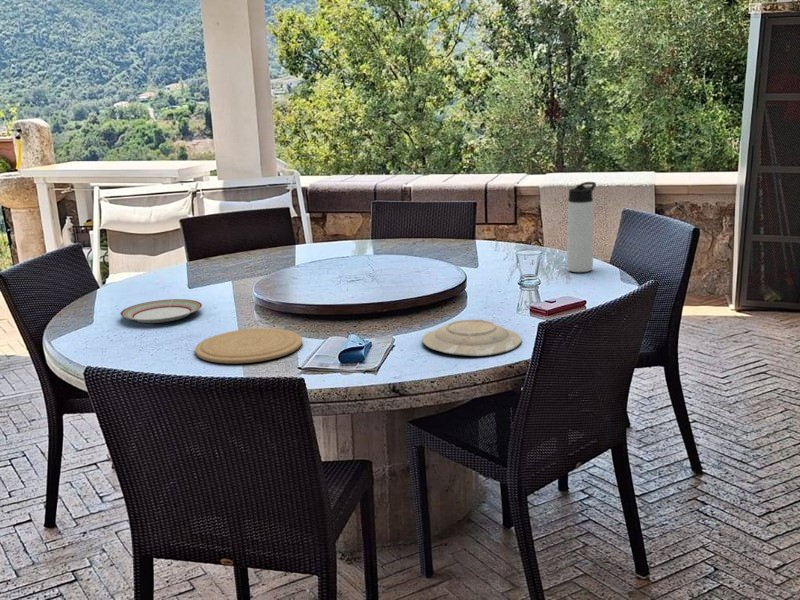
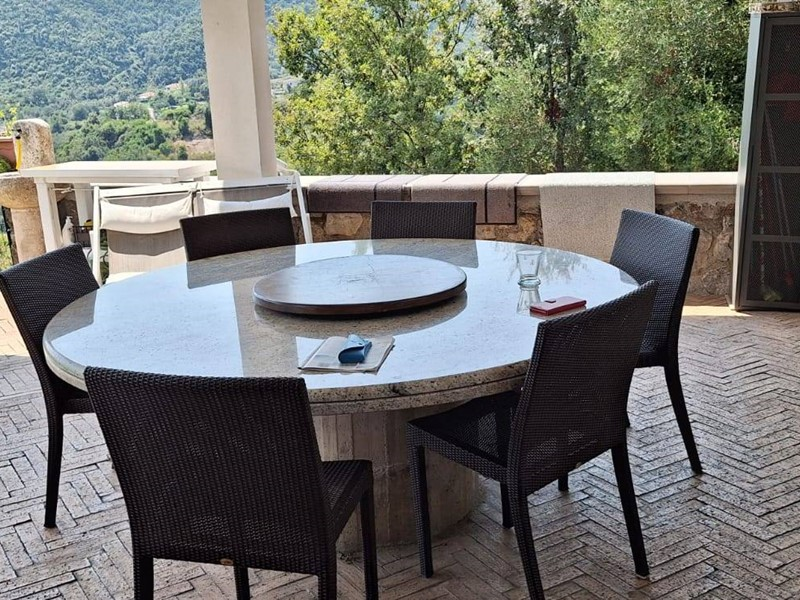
- thermos bottle (582, 226)
- plate (162, 312)
- plate (249, 344)
- plate (471, 333)
